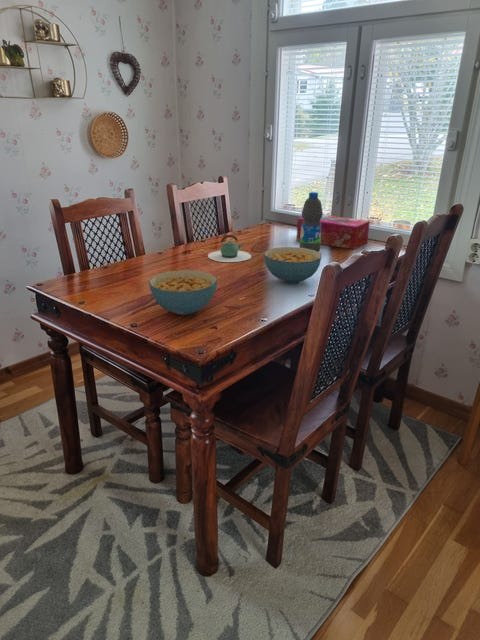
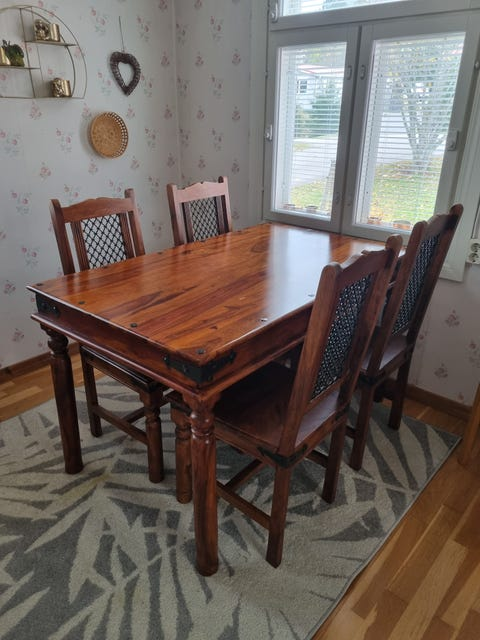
- tissue box (332, 230)
- cereal bowl (292, 267)
- teapot (229, 245)
- water bottle (311, 223)
- cereal bowl (183, 295)
